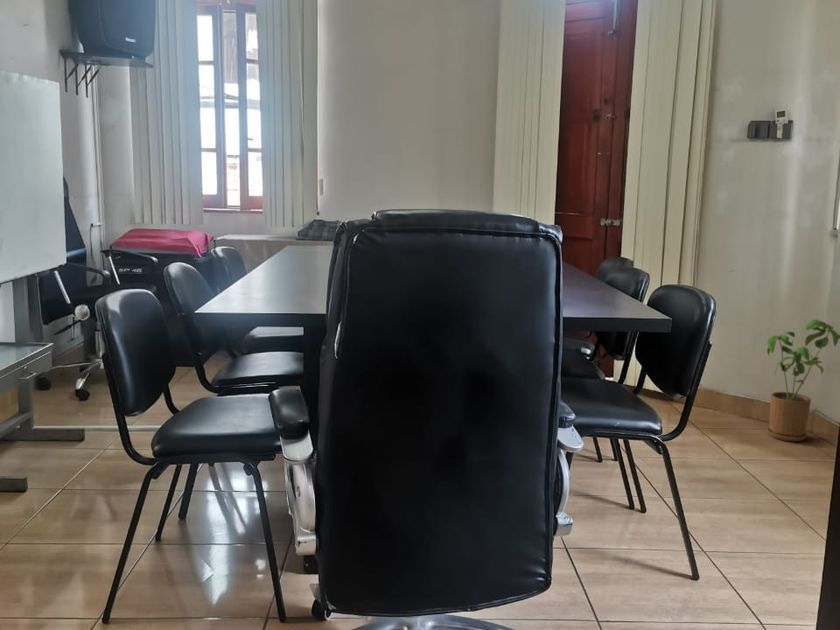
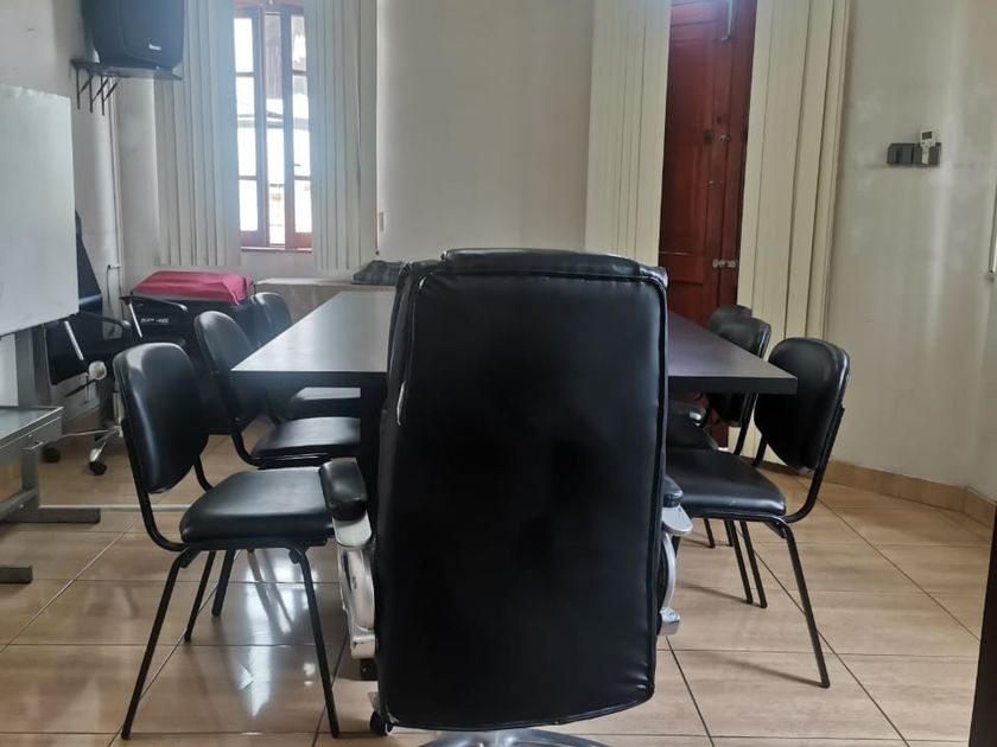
- house plant (794, 379)
